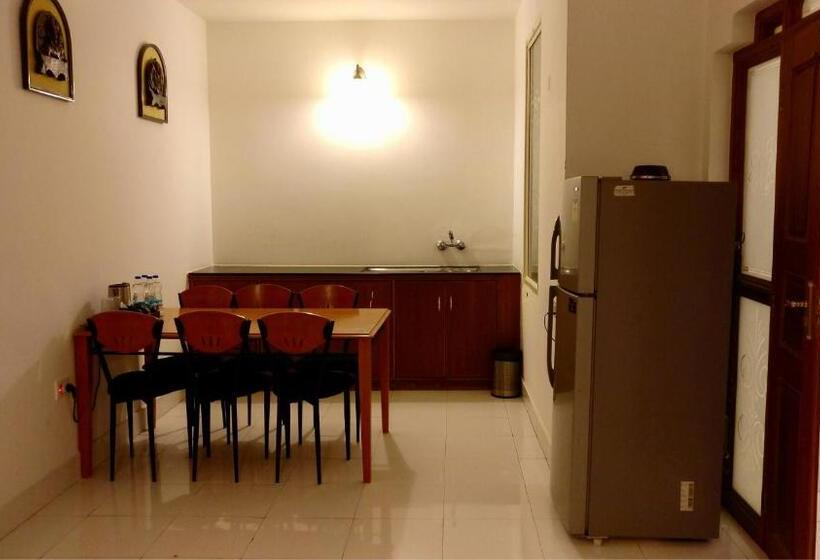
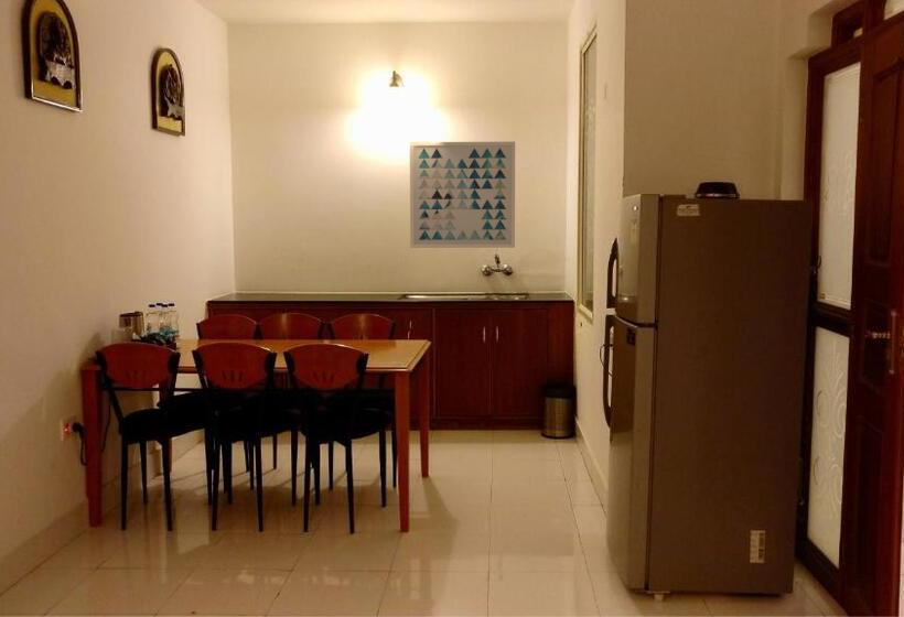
+ wall art (462, 195)
